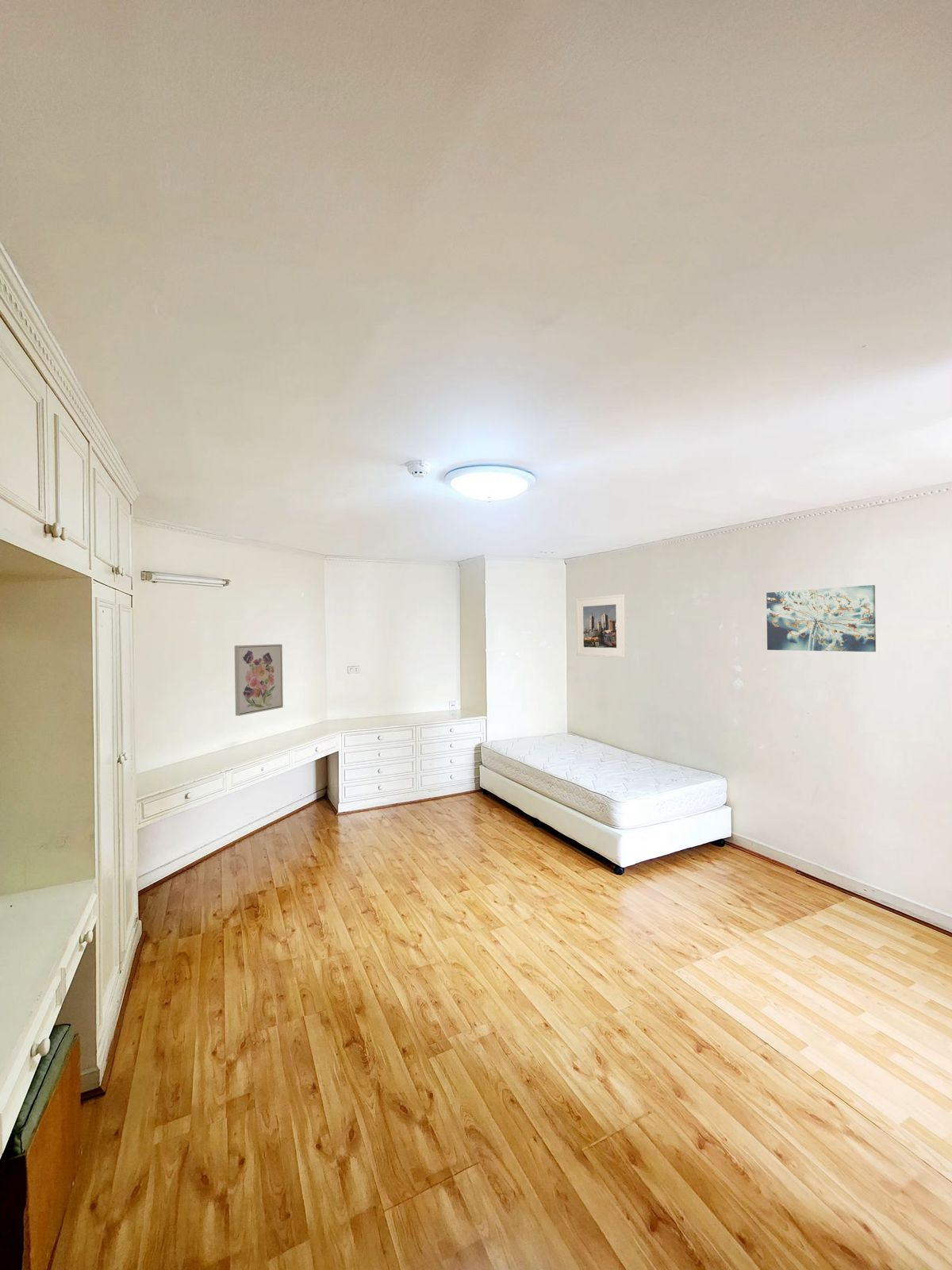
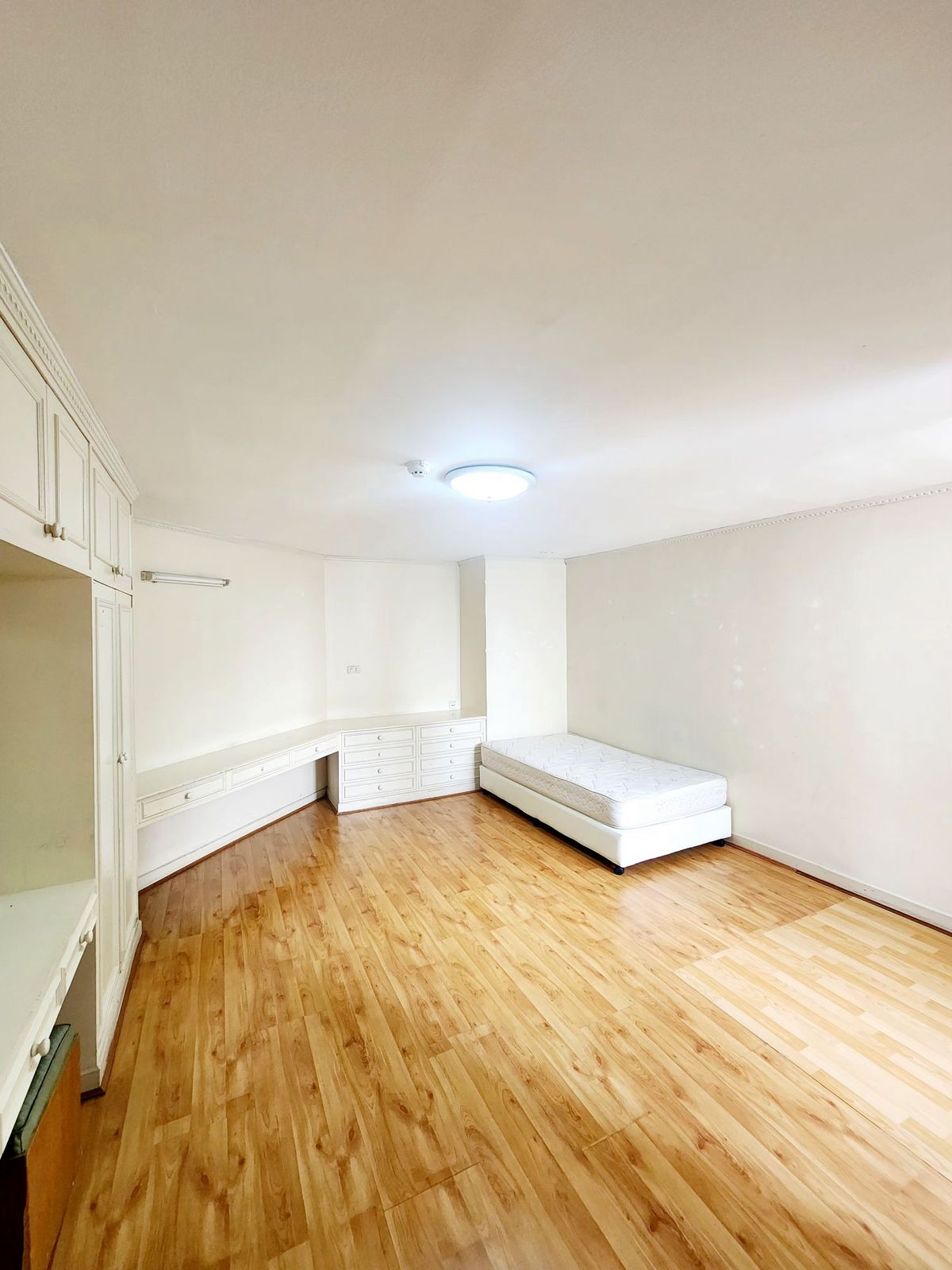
- wall art (816, 620)
- wall art (259, 678)
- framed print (599, 626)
